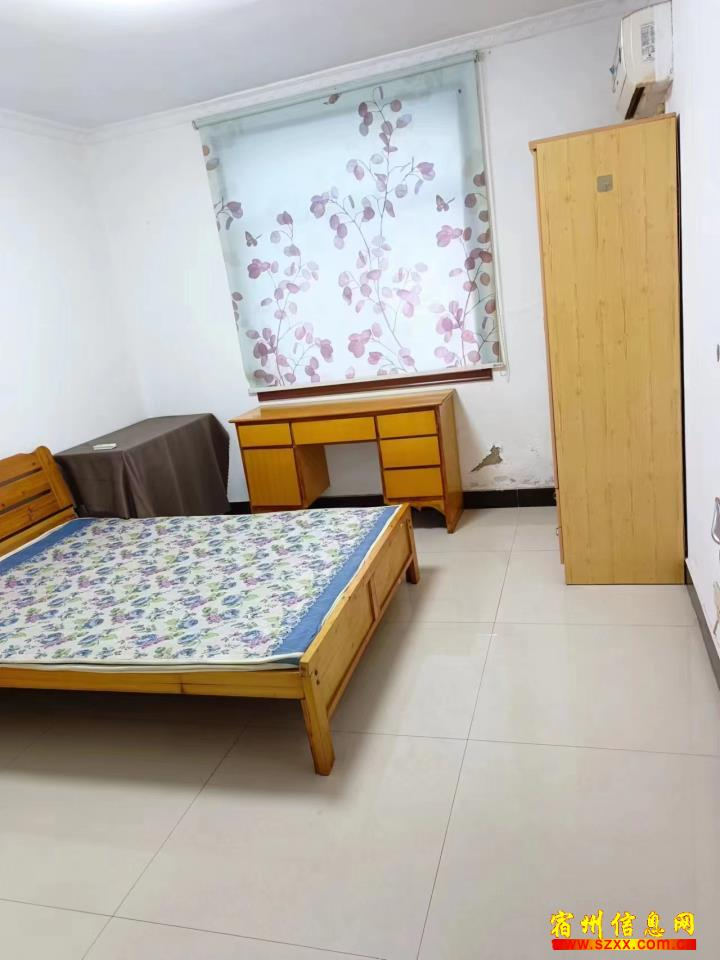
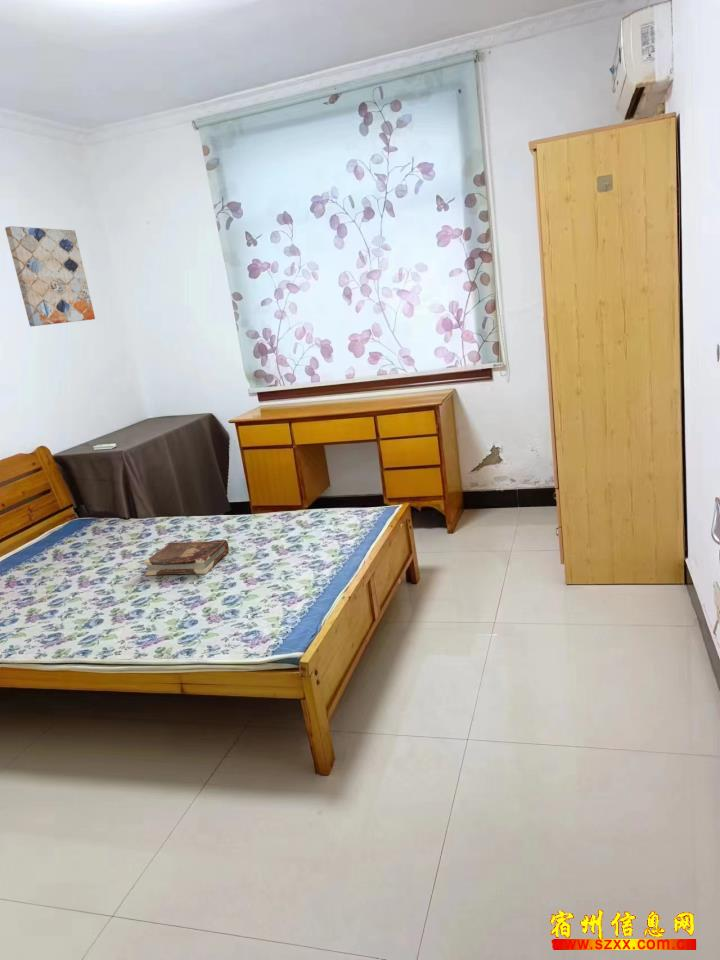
+ book (187, 556)
+ wall art (53, 276)
